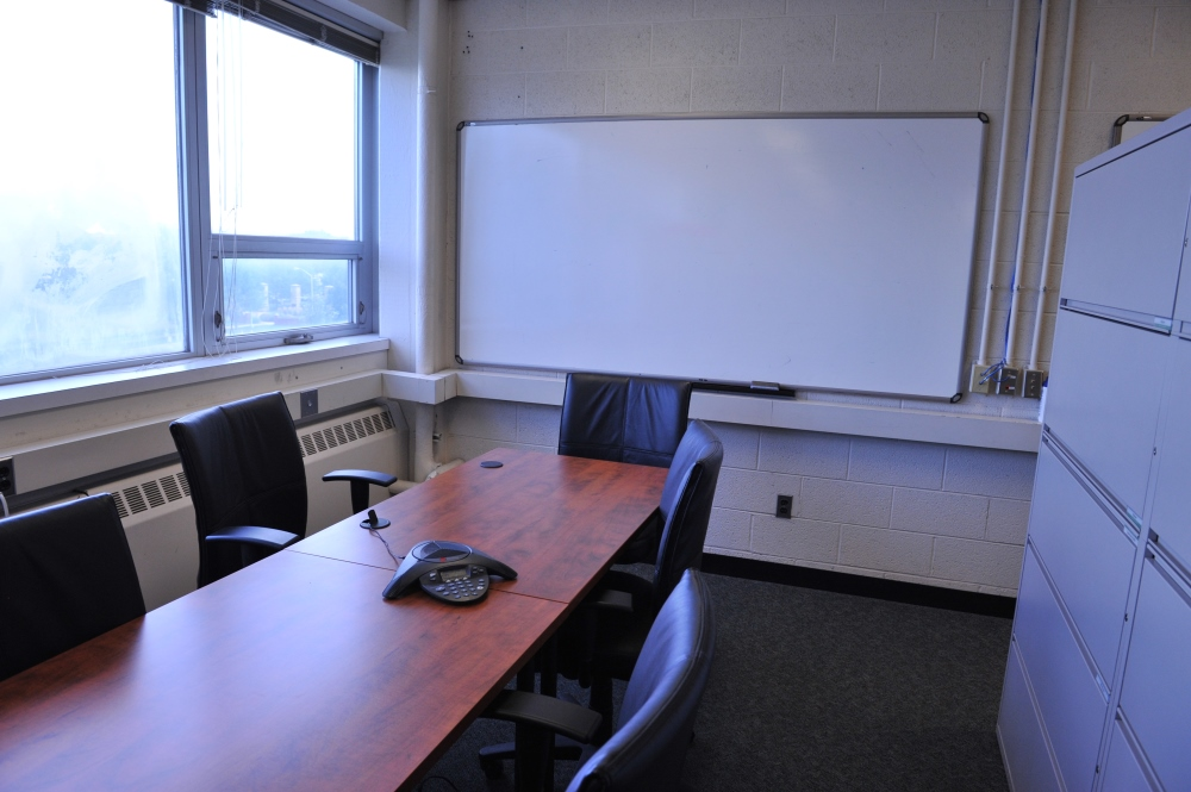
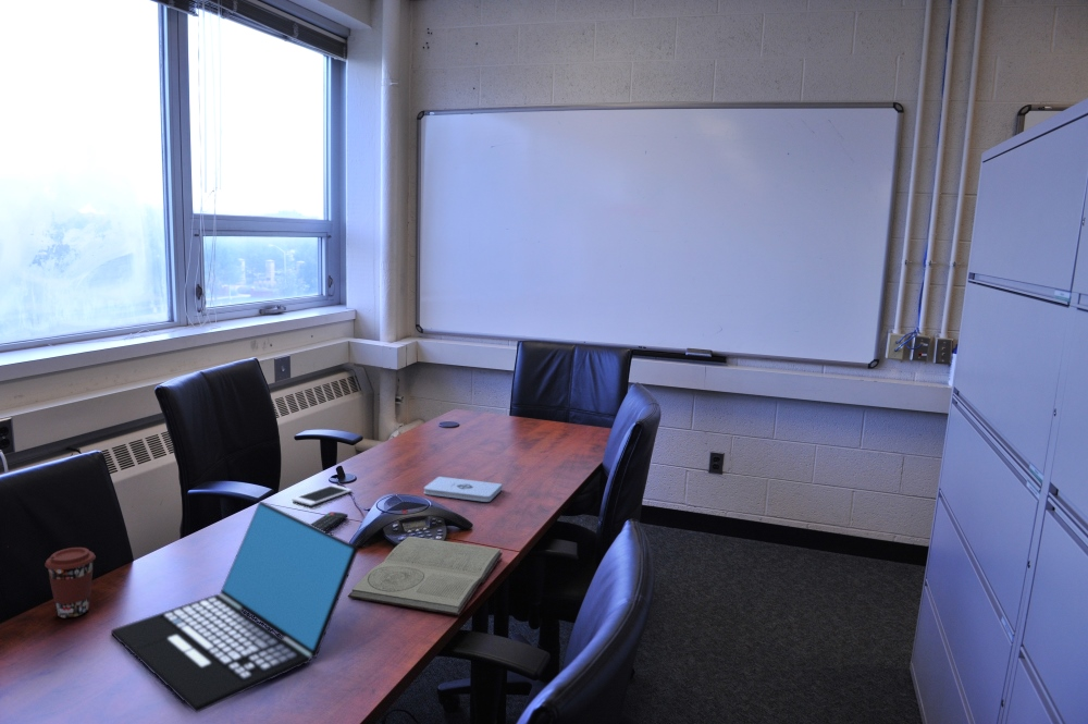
+ book (430, 570)
+ laptop (234, 590)
+ notepad (462, 489)
+ remote control (317, 527)
+ coffee cup (71, 582)
+ cell phone (322, 494)
